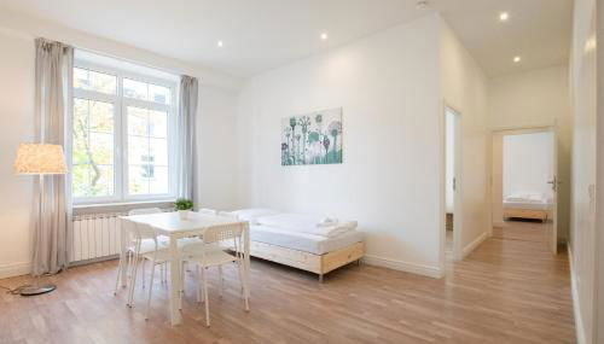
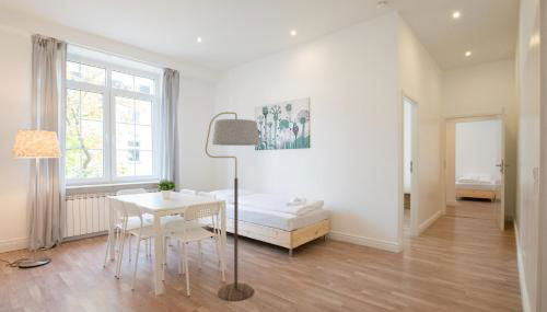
+ floor lamp (234, 201)
